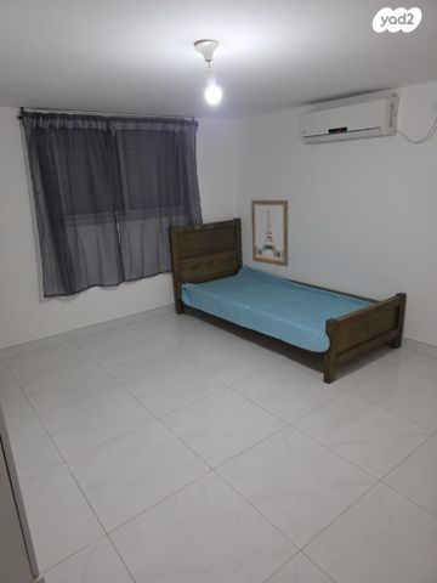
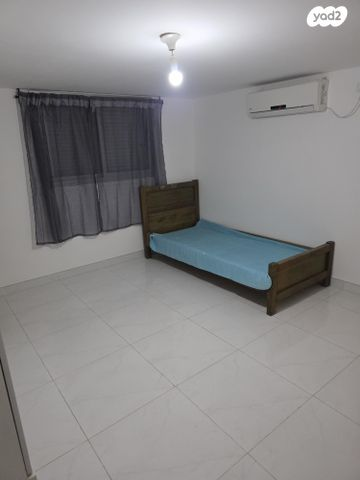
- wall art (268, 232)
